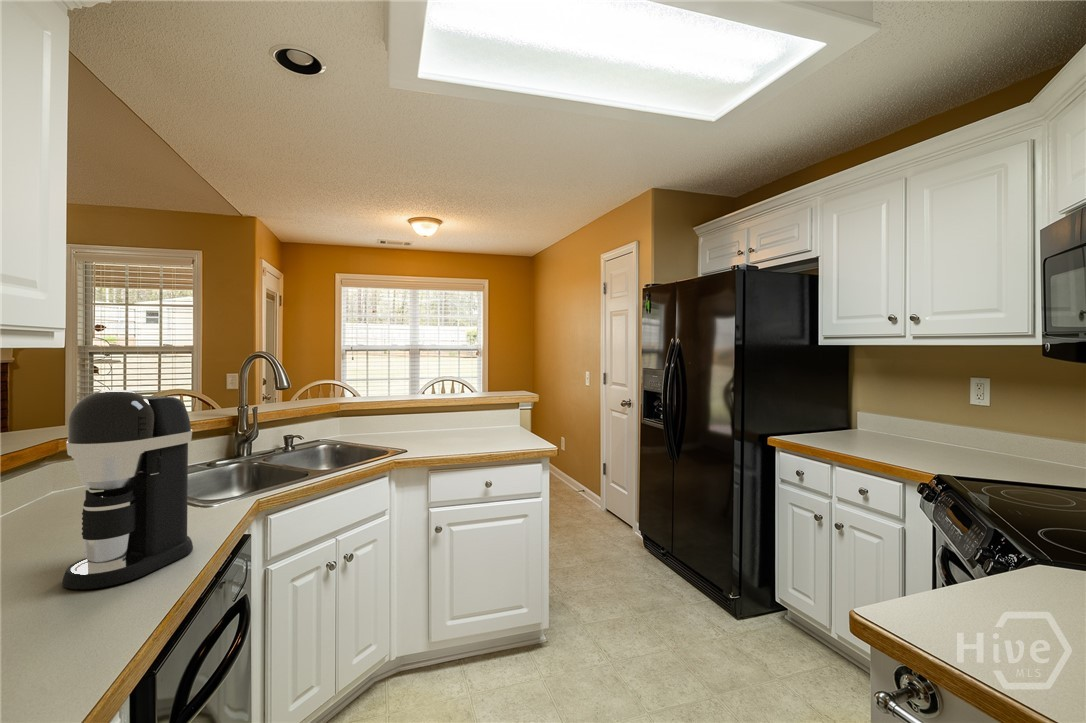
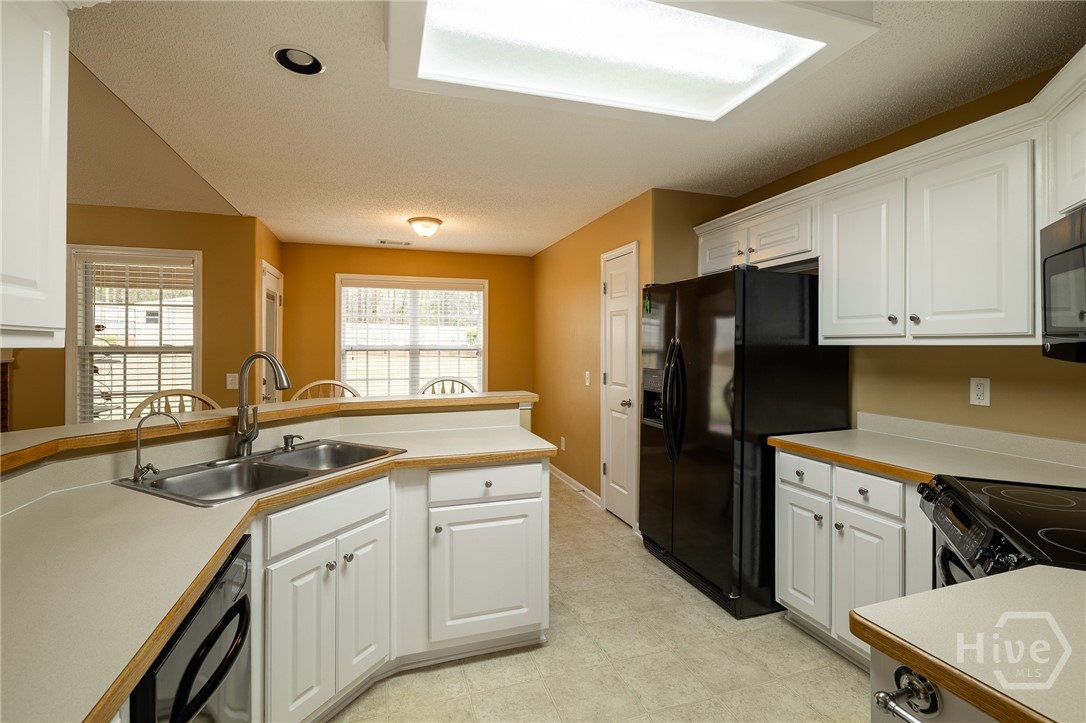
- coffee maker (134, 476)
